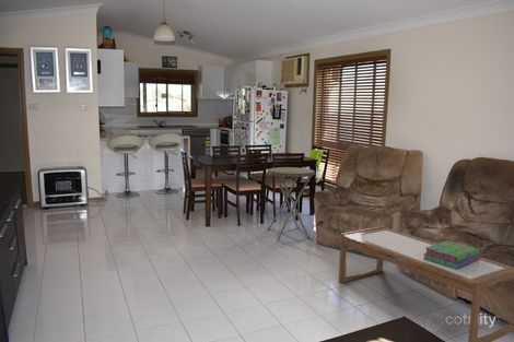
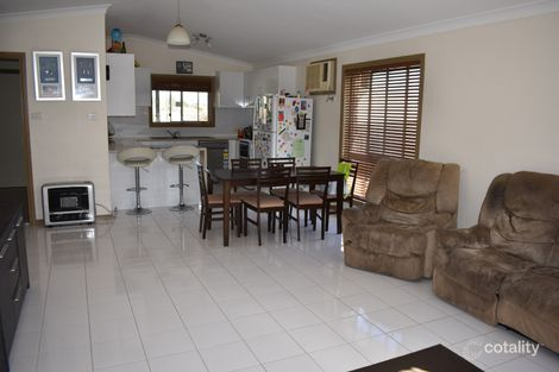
- stack of books (452, 251)
- coffee table (420, 273)
- side table (291, 201)
